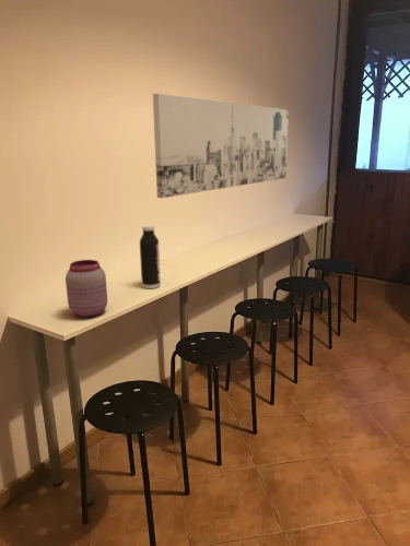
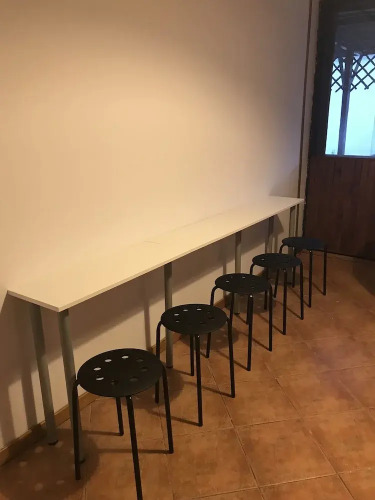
- jar (86, 287)
- water bottle (150, 256)
- wall art (234, 145)
